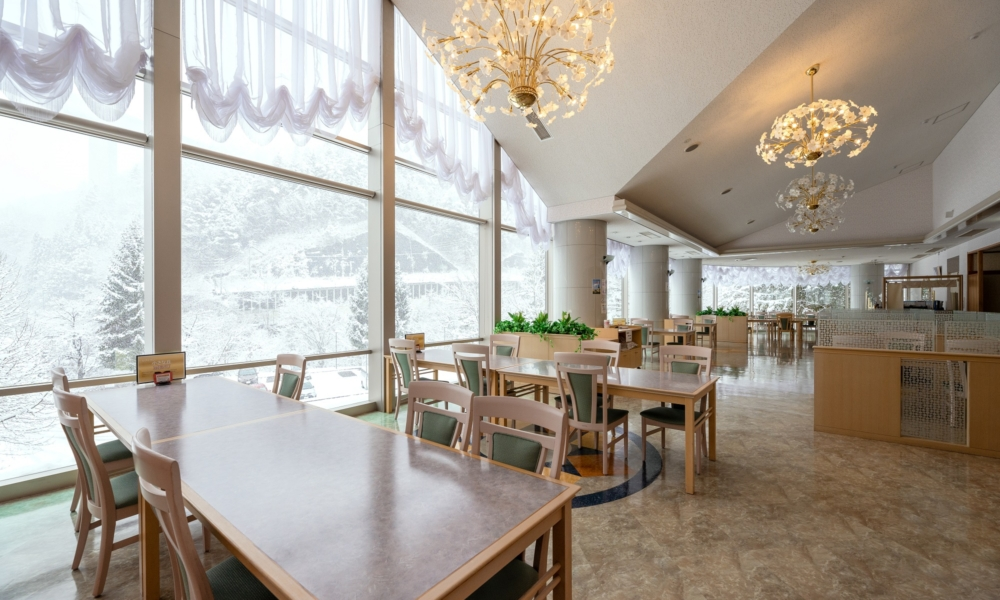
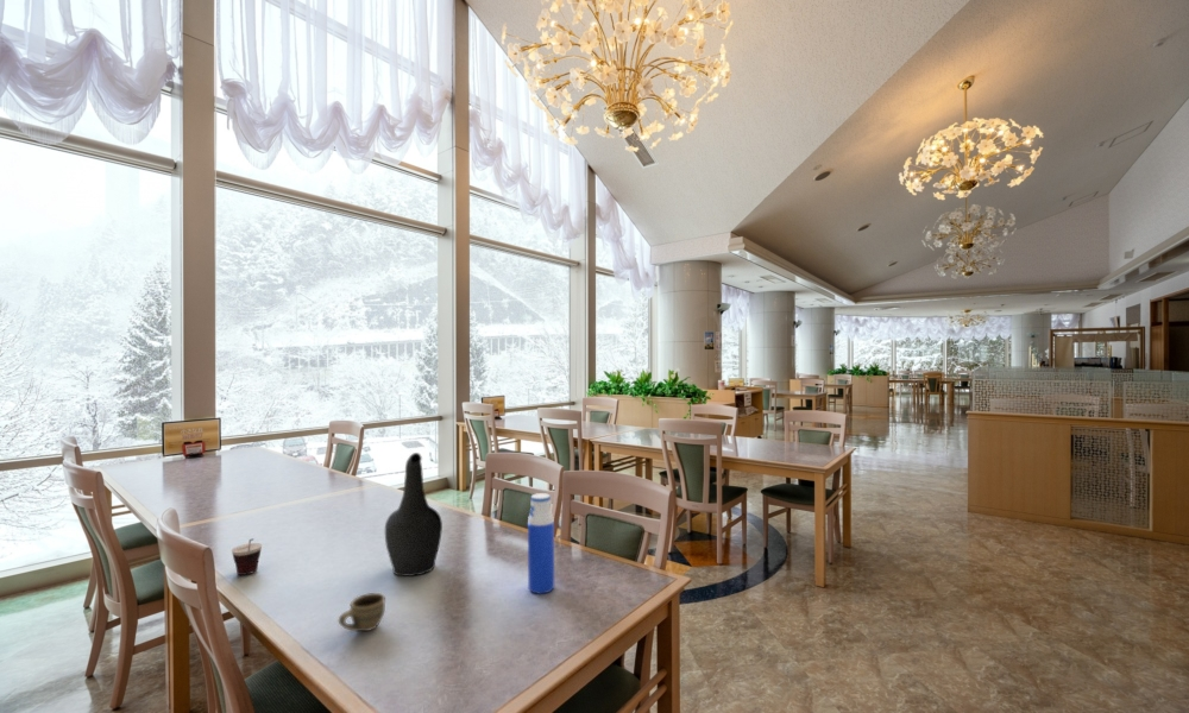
+ cup (361, 616)
+ water bottle (541, 541)
+ decorative vase (414, 509)
+ cup (249, 554)
